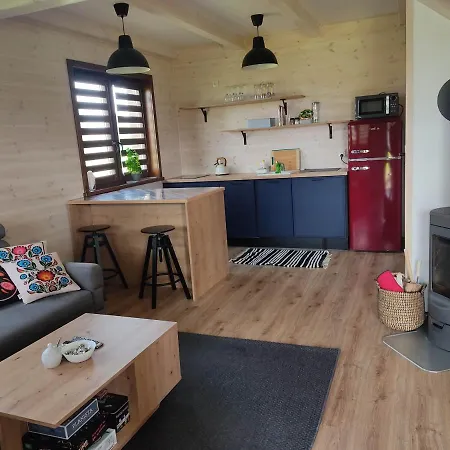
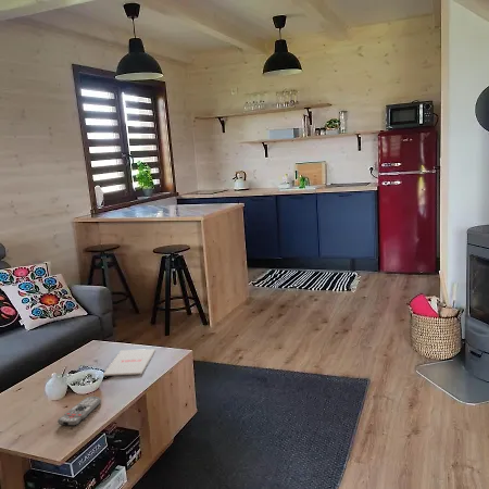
+ remote control (82, 410)
+ magazine (130, 361)
